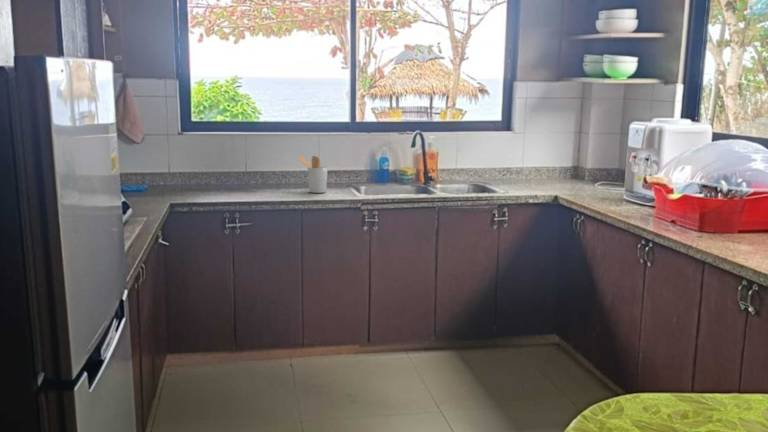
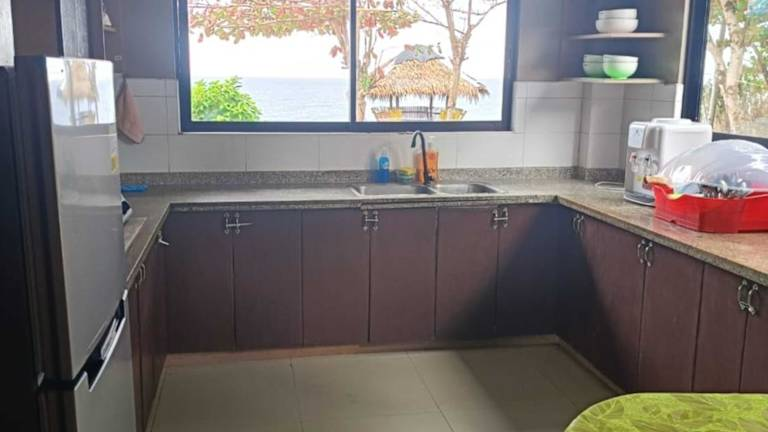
- utensil holder (312, 173)
